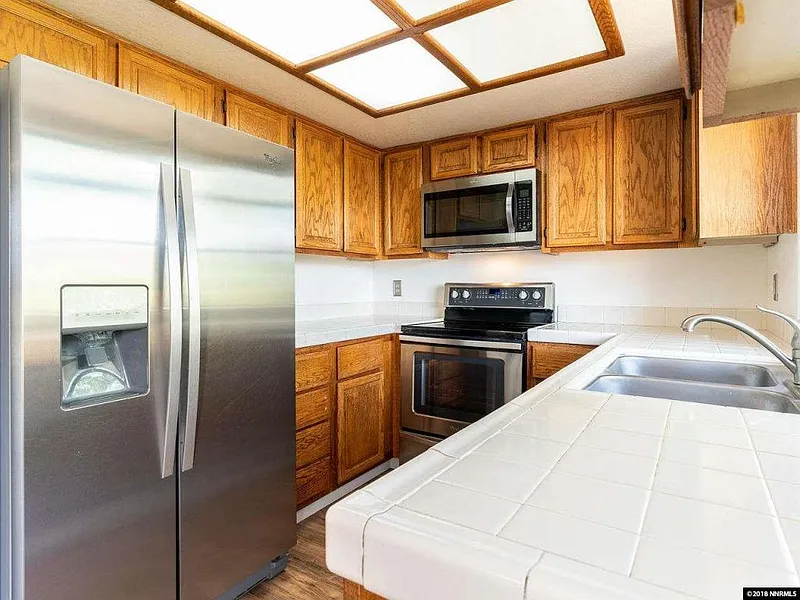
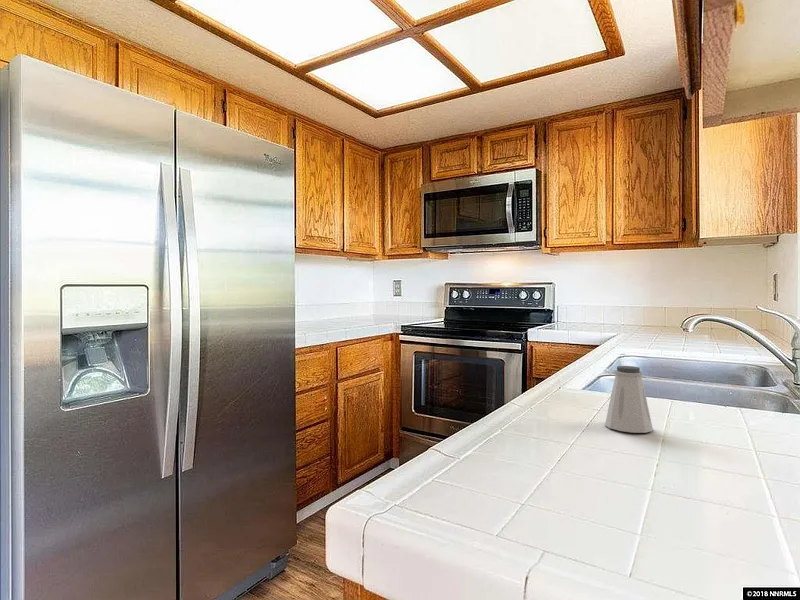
+ saltshaker (628, 396)
